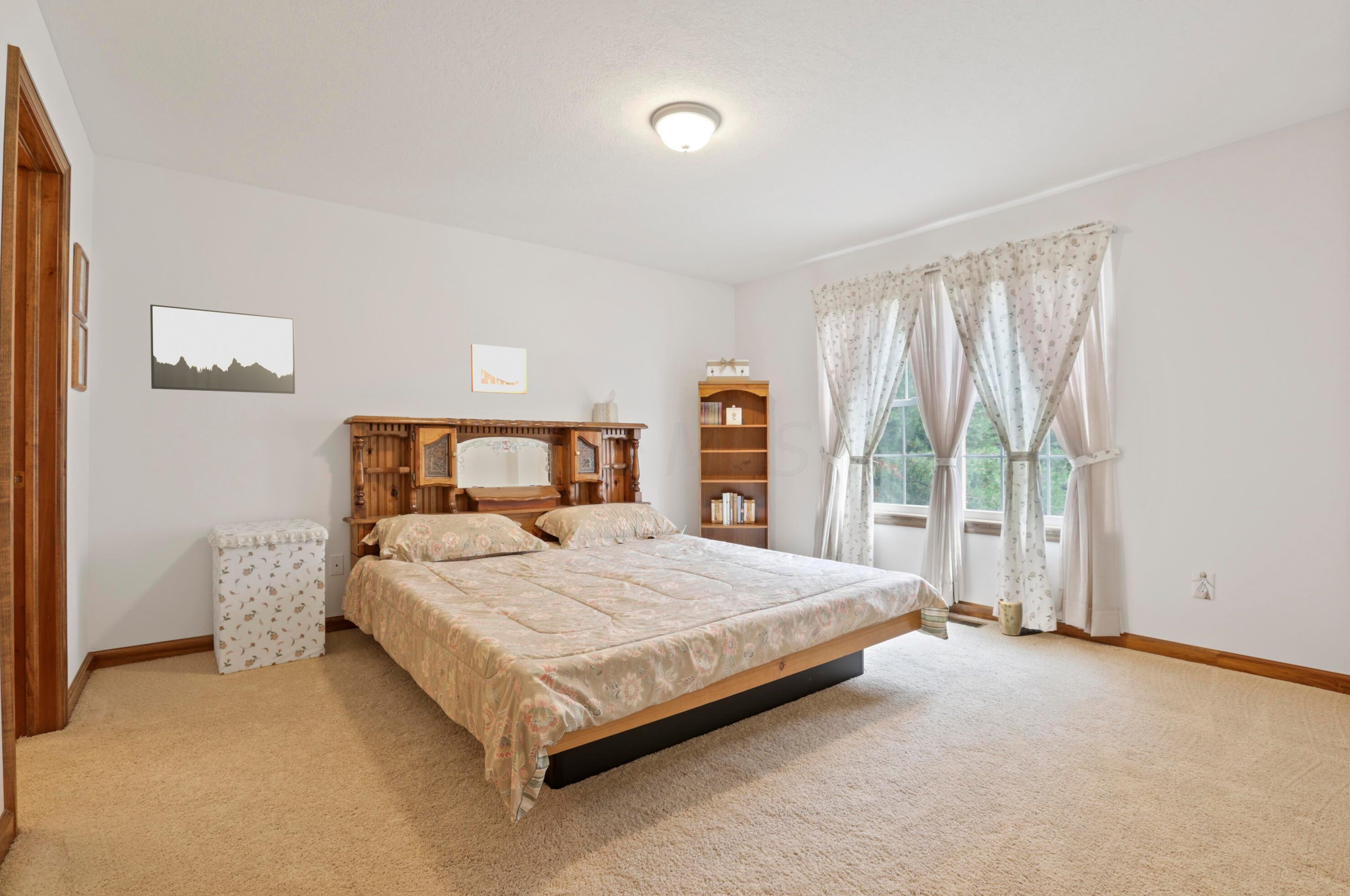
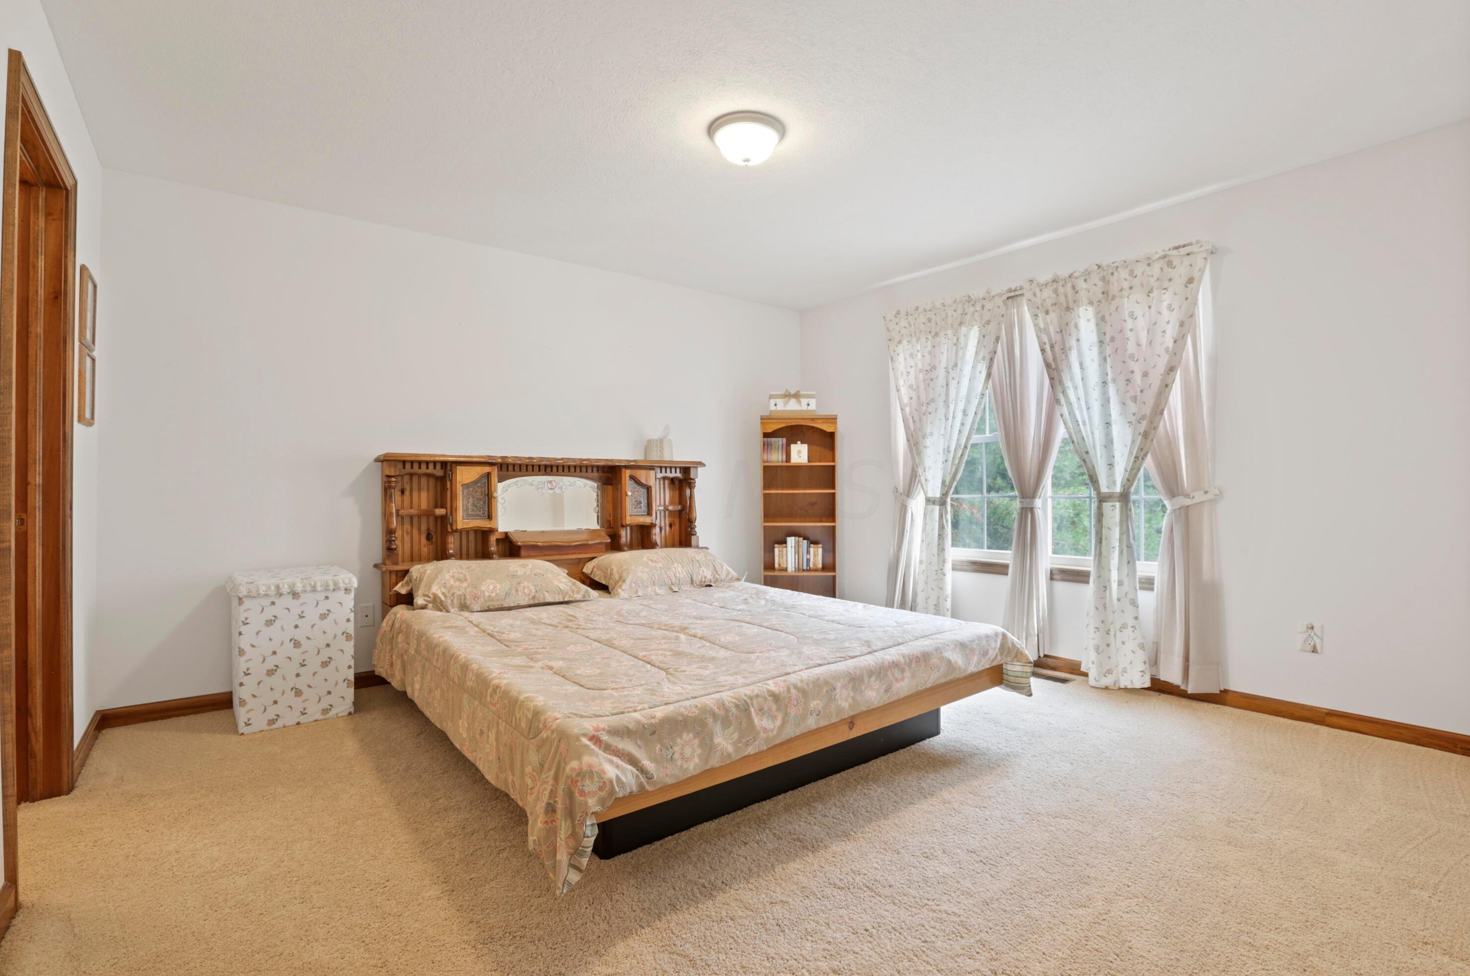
- wall art (499, 369)
- plant pot (1010, 617)
- wall art (227, 351)
